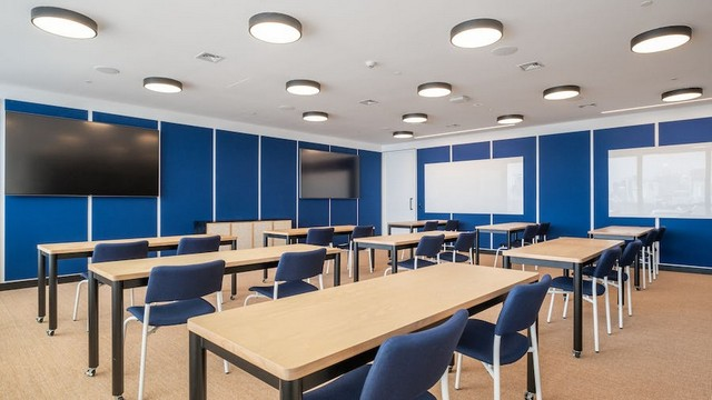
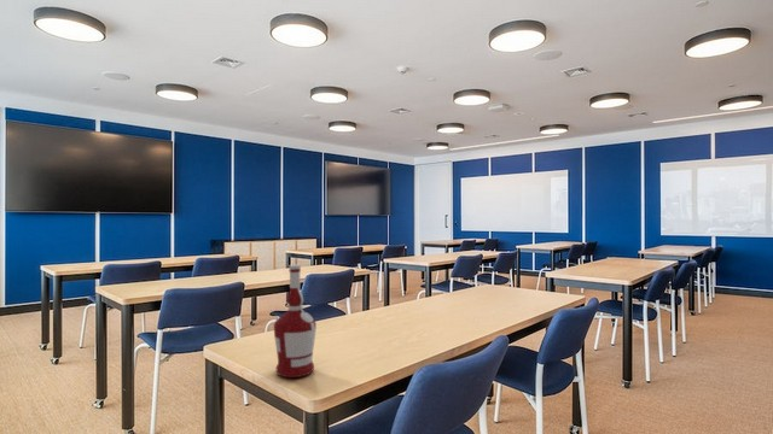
+ alcohol (295, 318)
